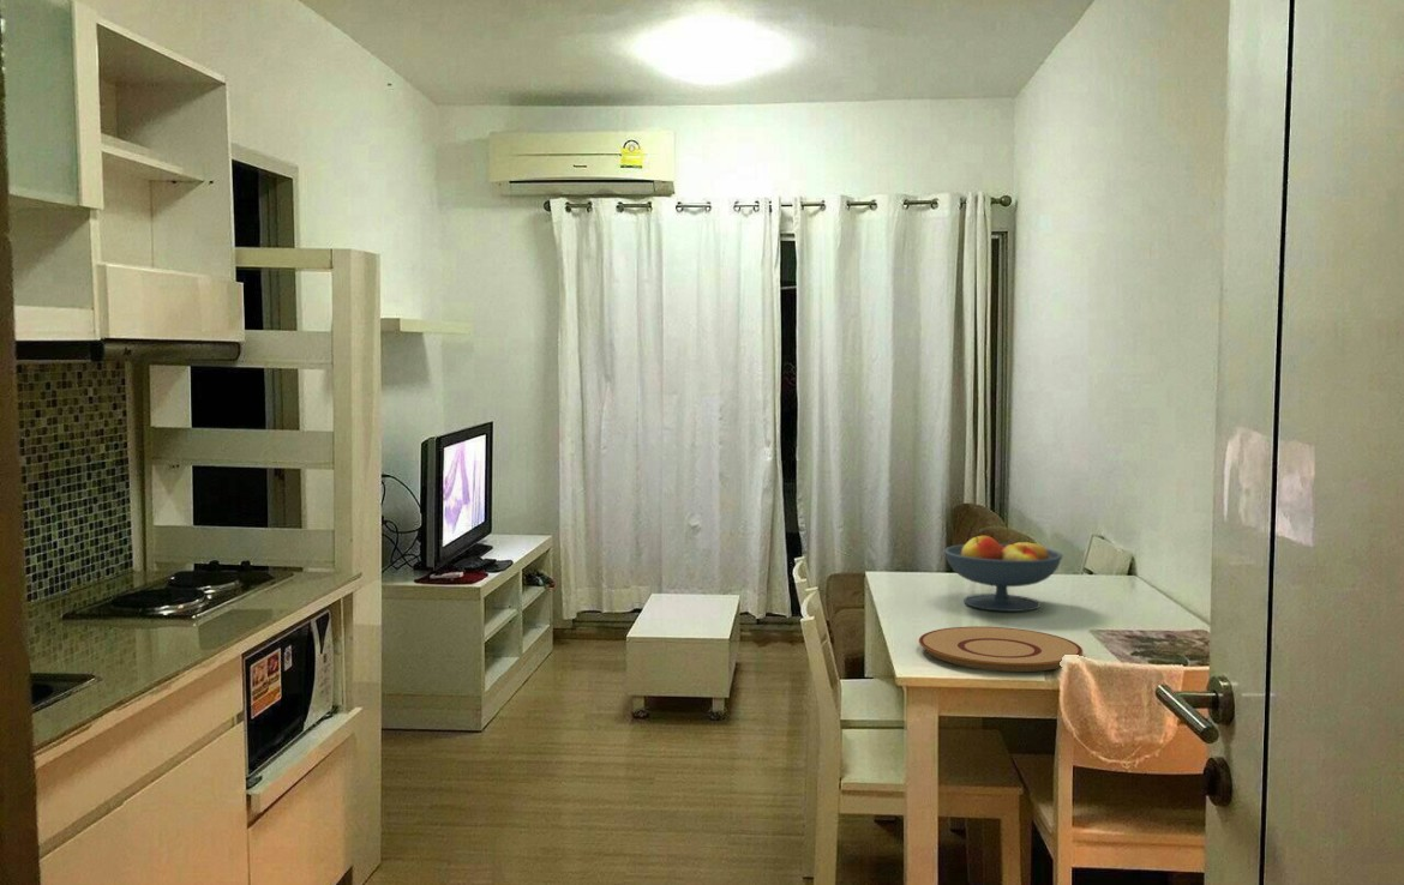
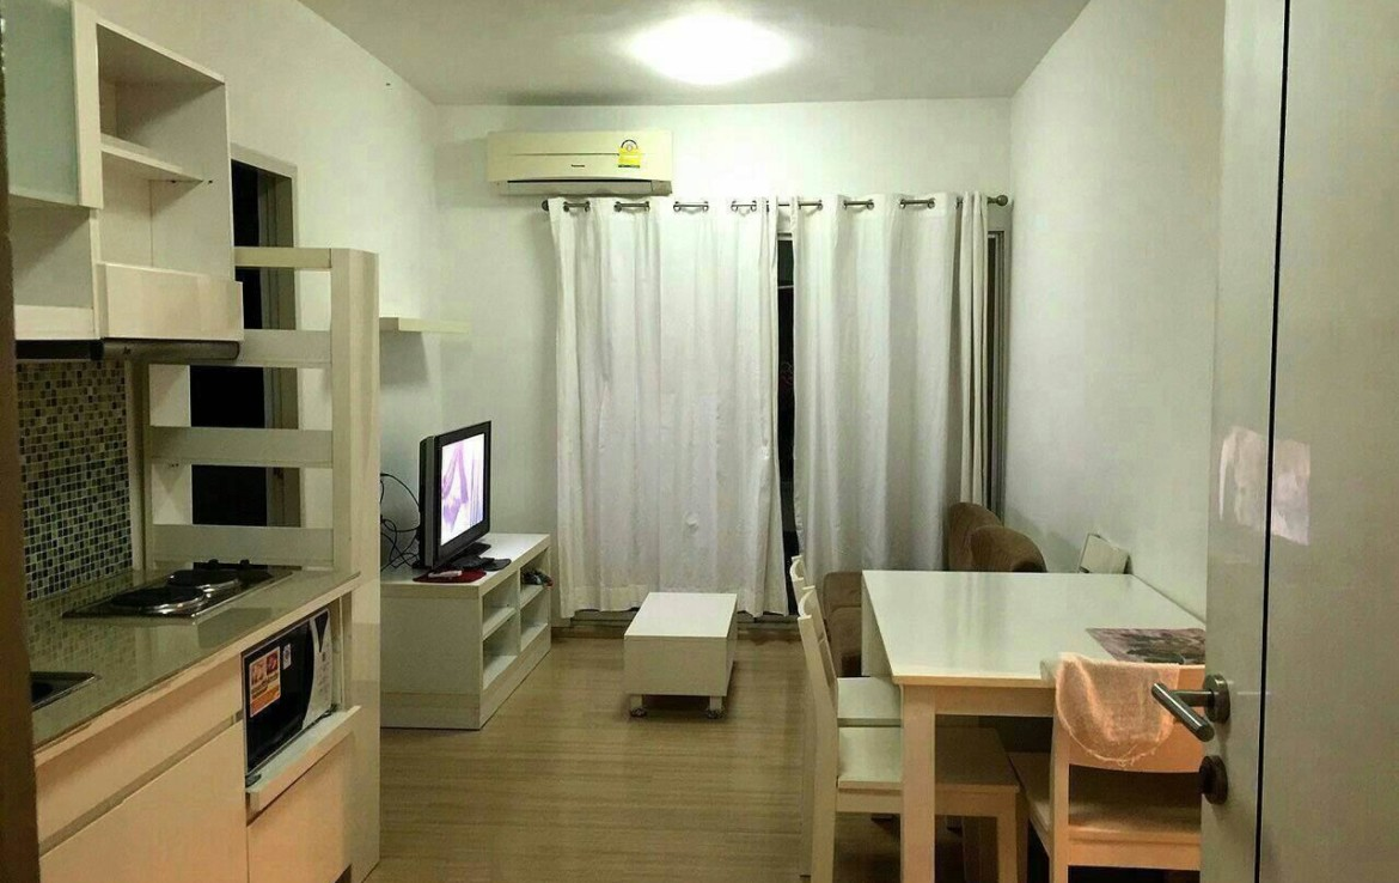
- fruit bowl (1002, 568)
- plate (998, 648)
